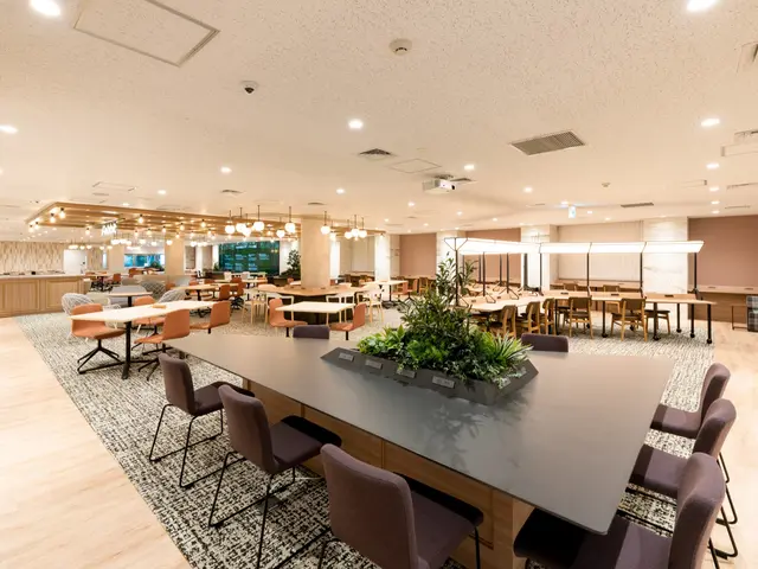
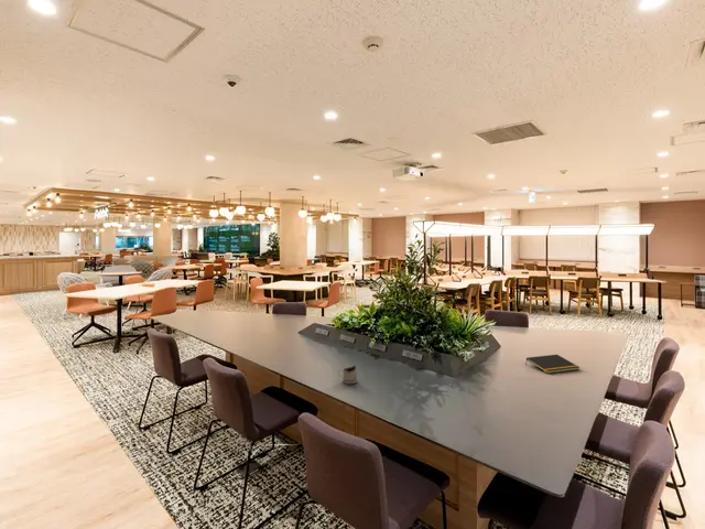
+ notepad (552, 363)
+ tea glass holder (347, 374)
